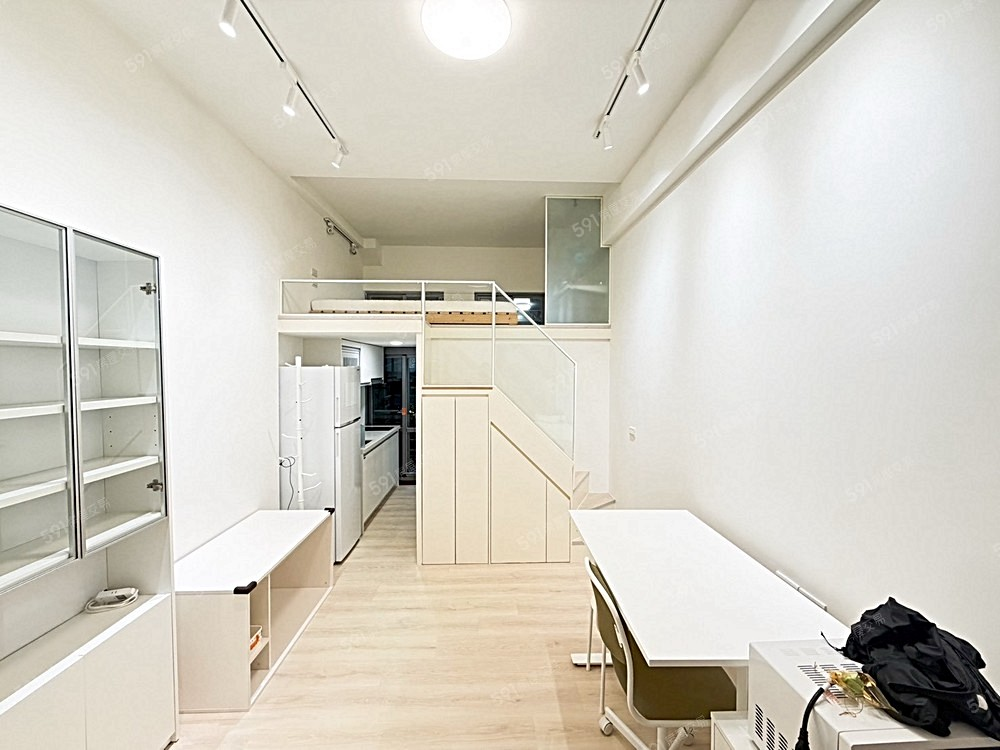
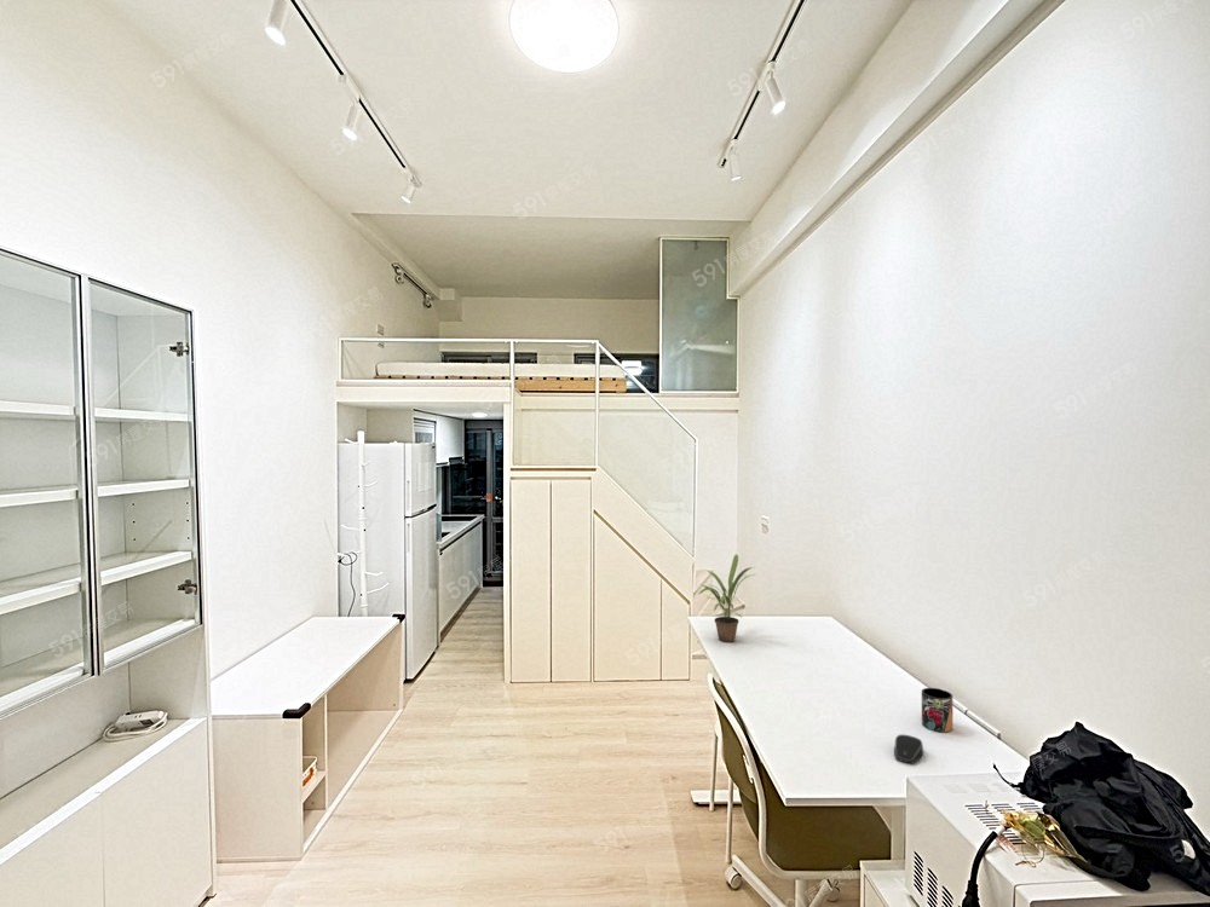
+ computer mouse (908, 746)
+ potted plant (731, 599)
+ mug (934, 706)
